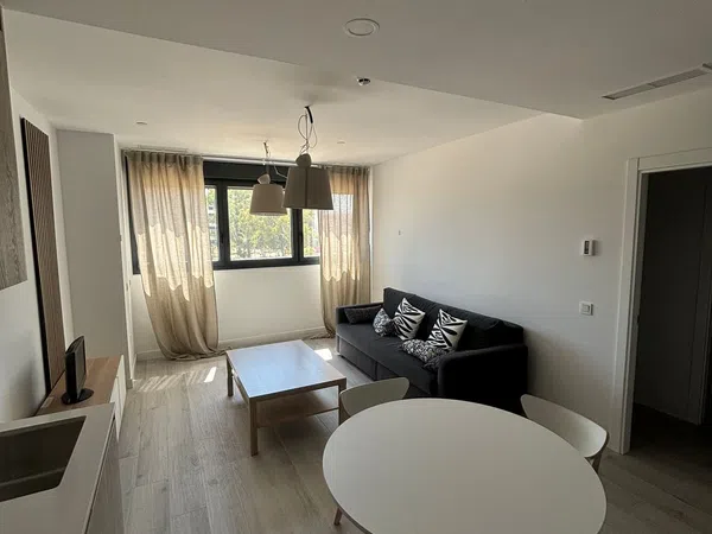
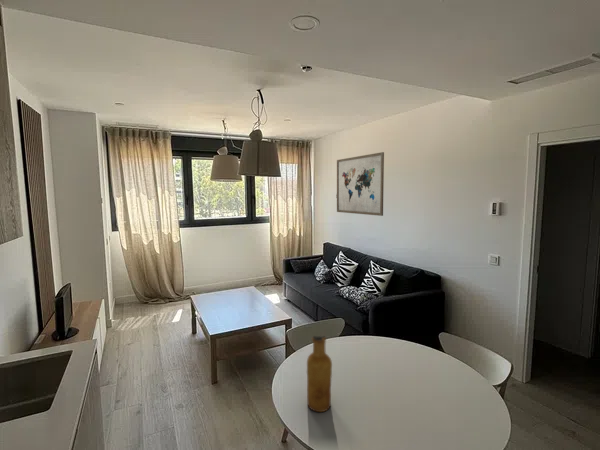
+ vase (319, 371)
+ wall art (357, 185)
